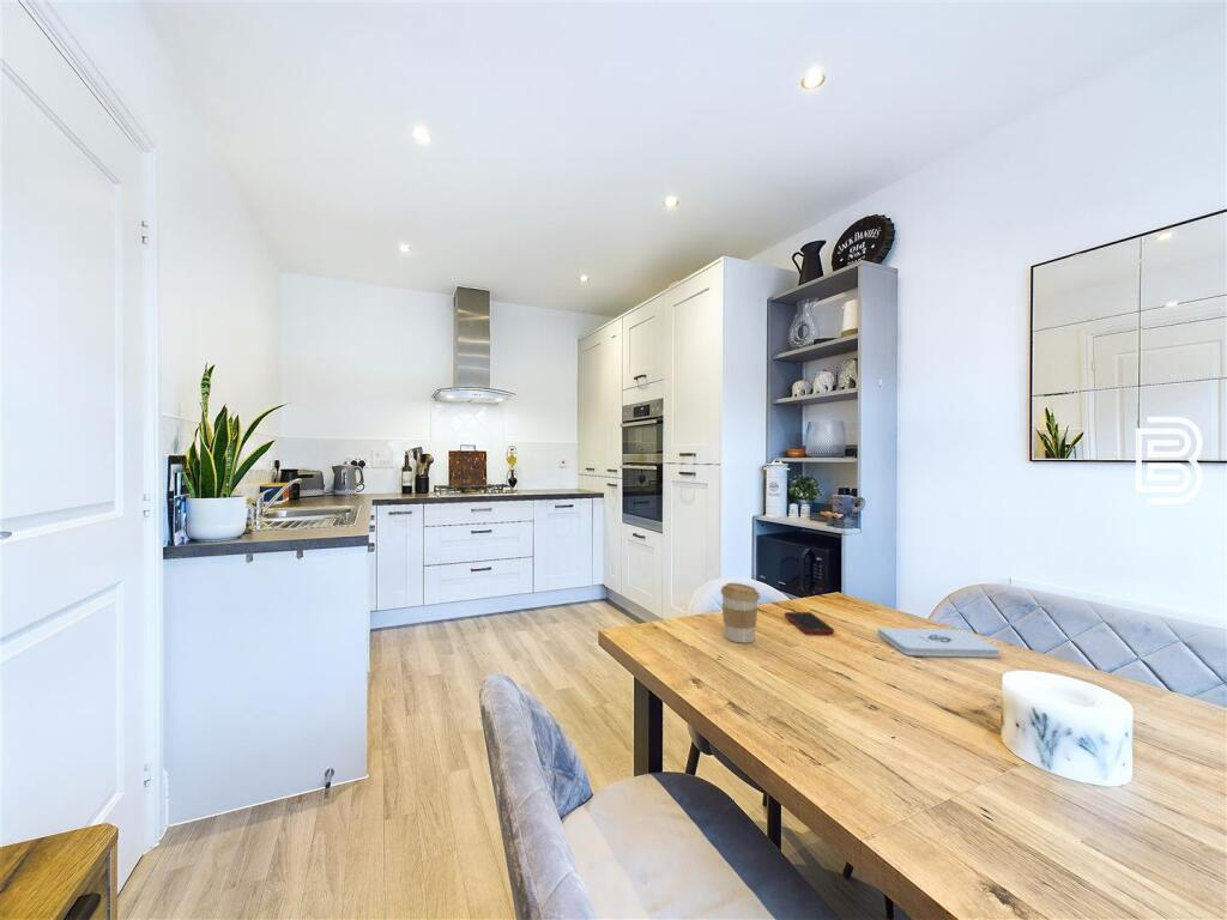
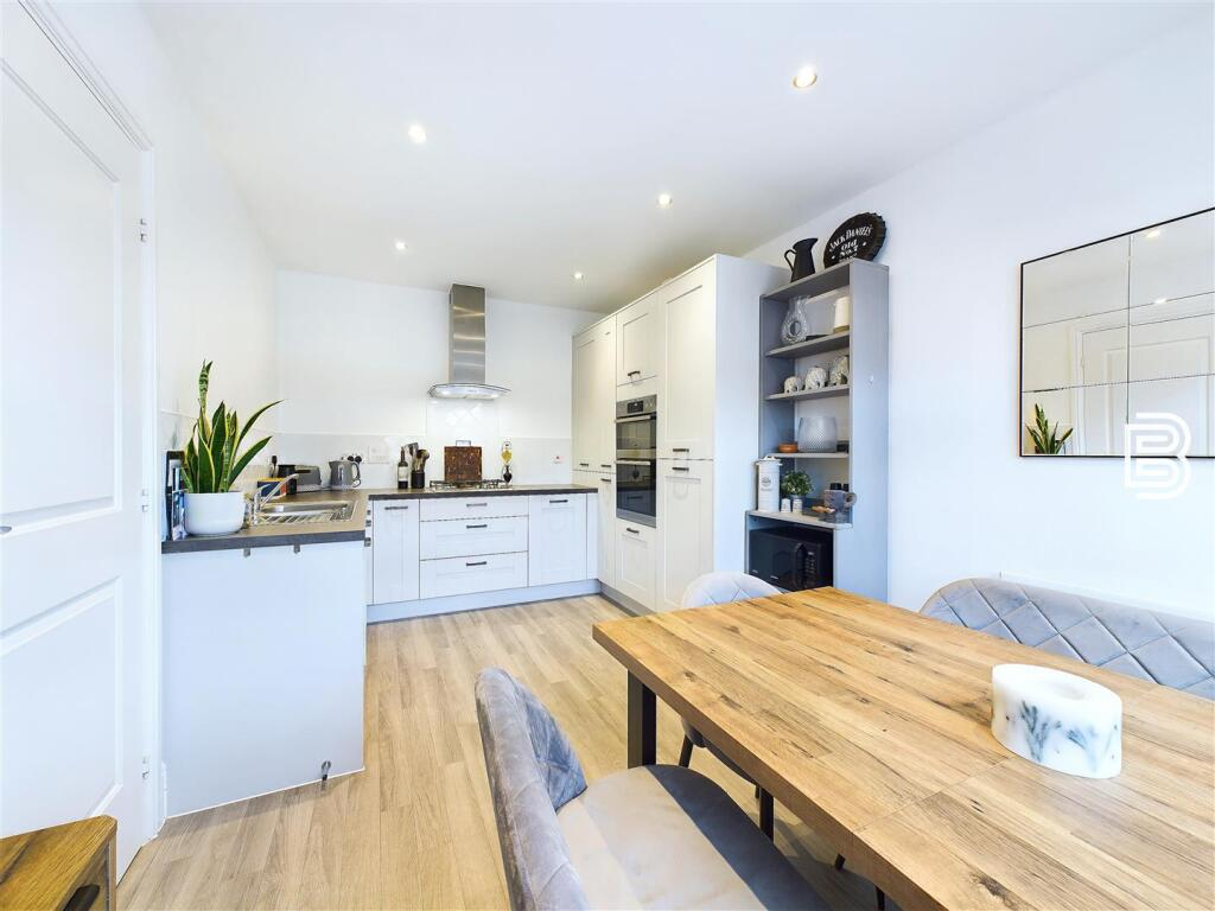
- notepad (936, 641)
- coffee cup (739, 611)
- cell phone (808, 622)
